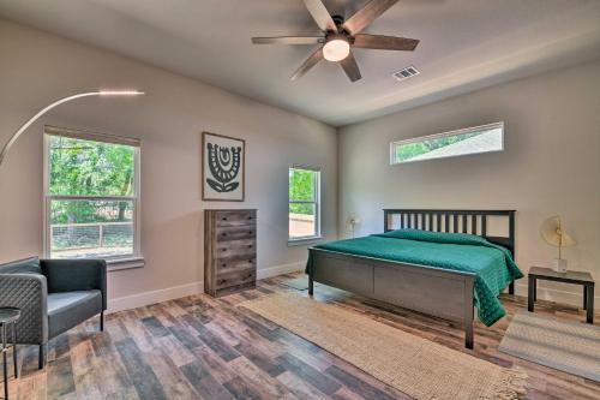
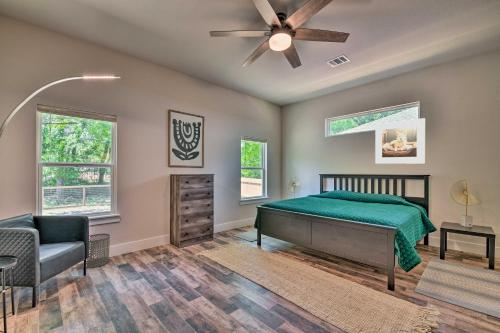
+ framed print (398, 142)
+ waste bin (96, 250)
